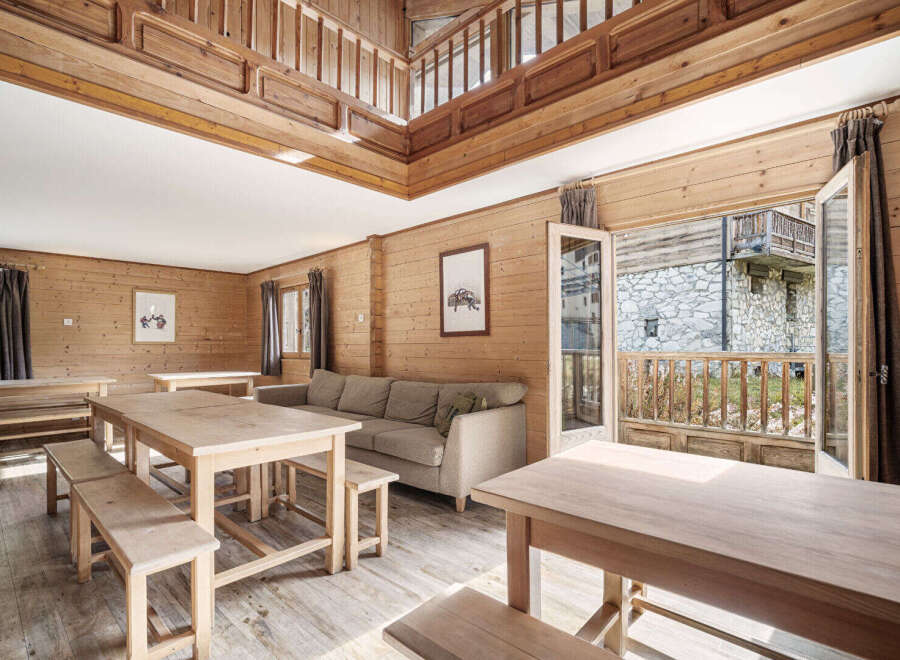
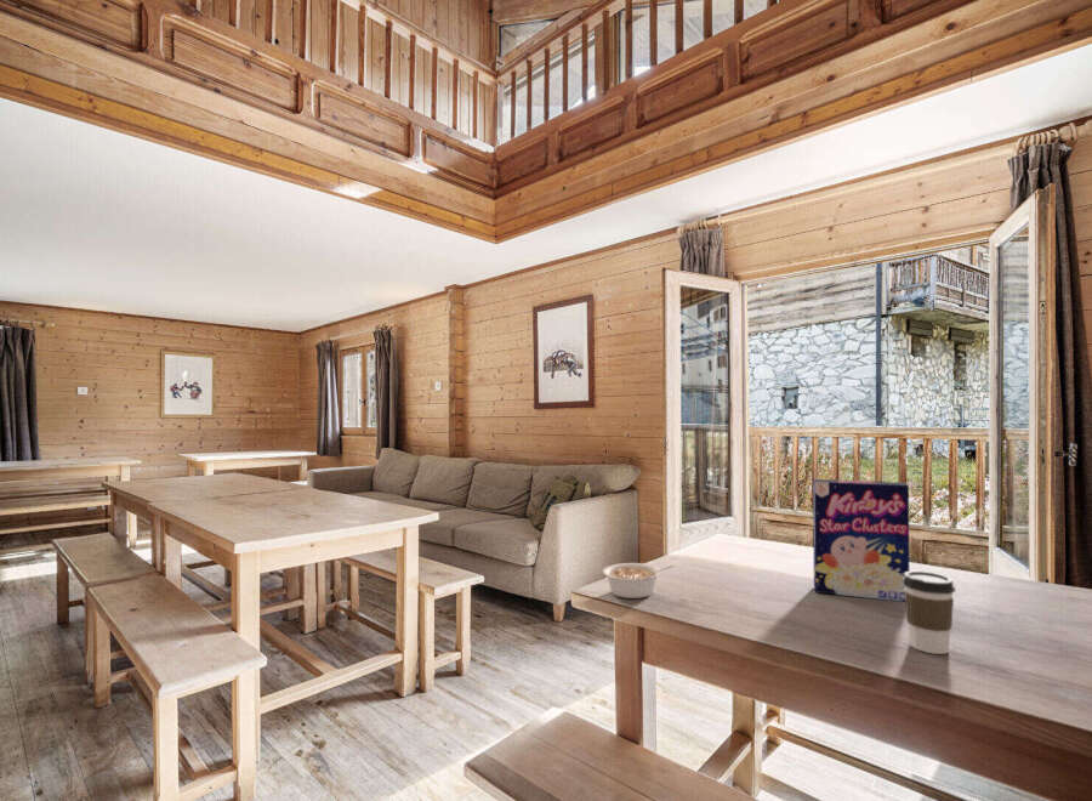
+ cereal box (859, 536)
+ coffee cup (928, 612)
+ legume (633, 579)
